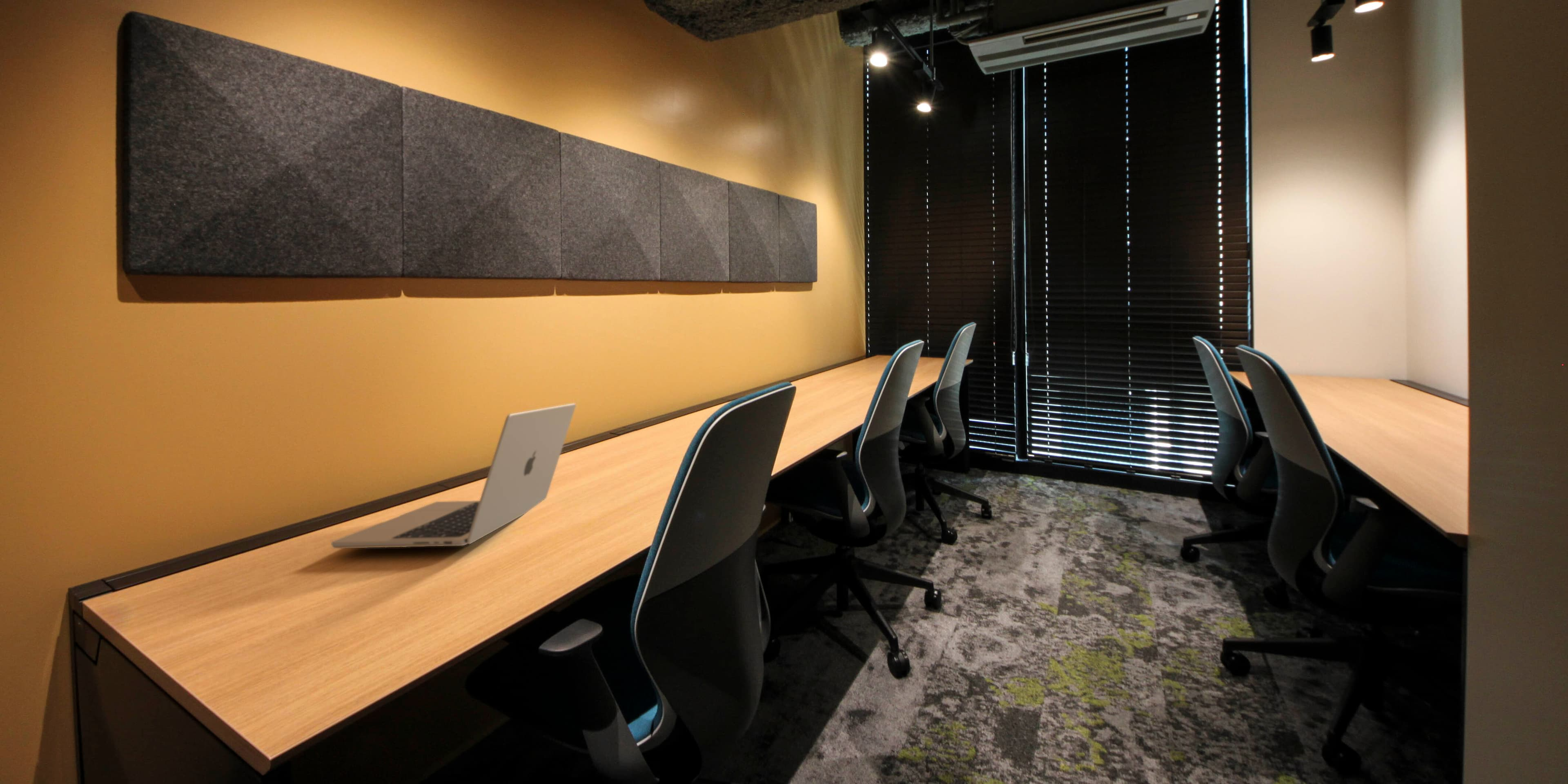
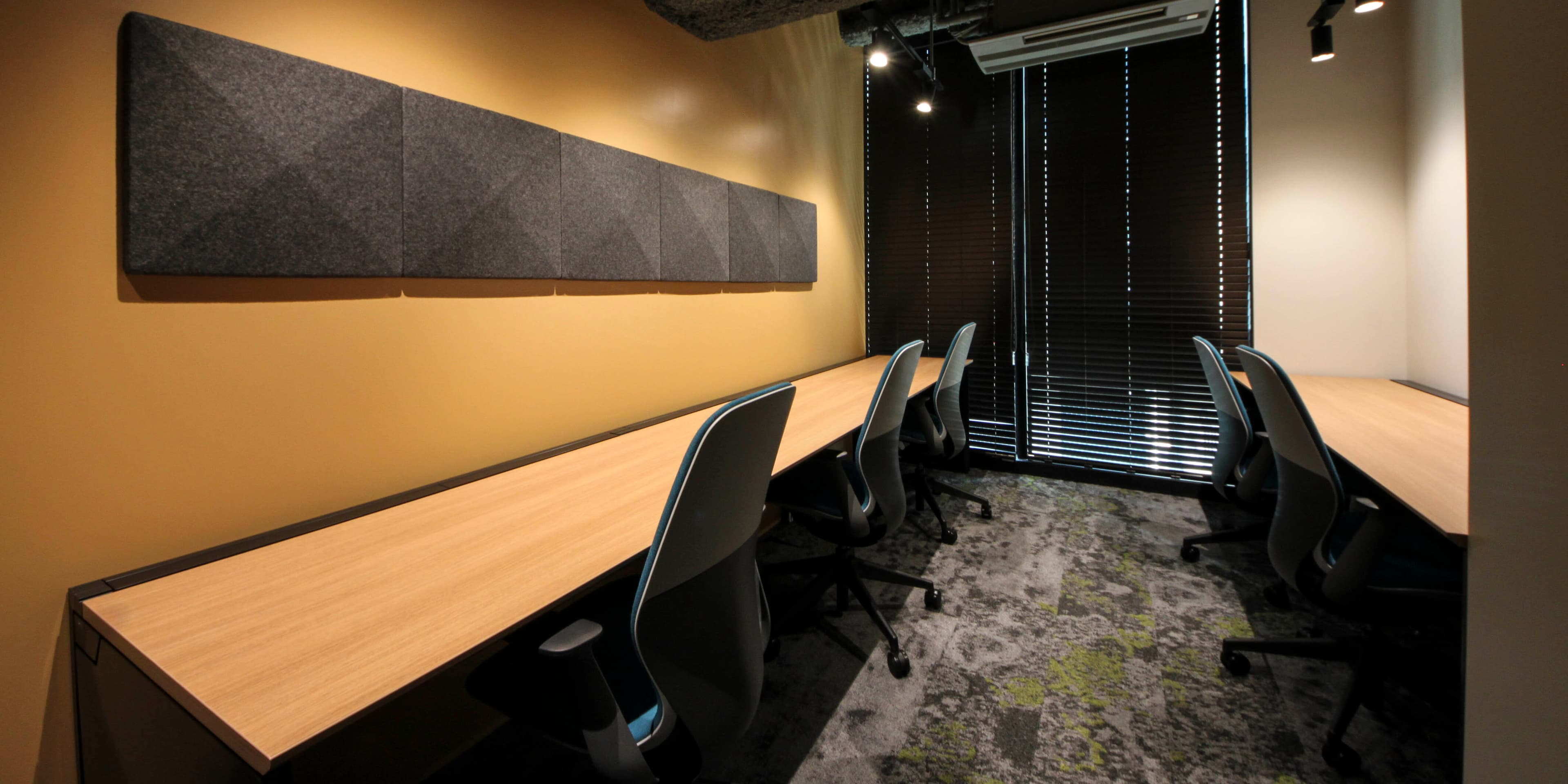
- laptop (488, 472)
